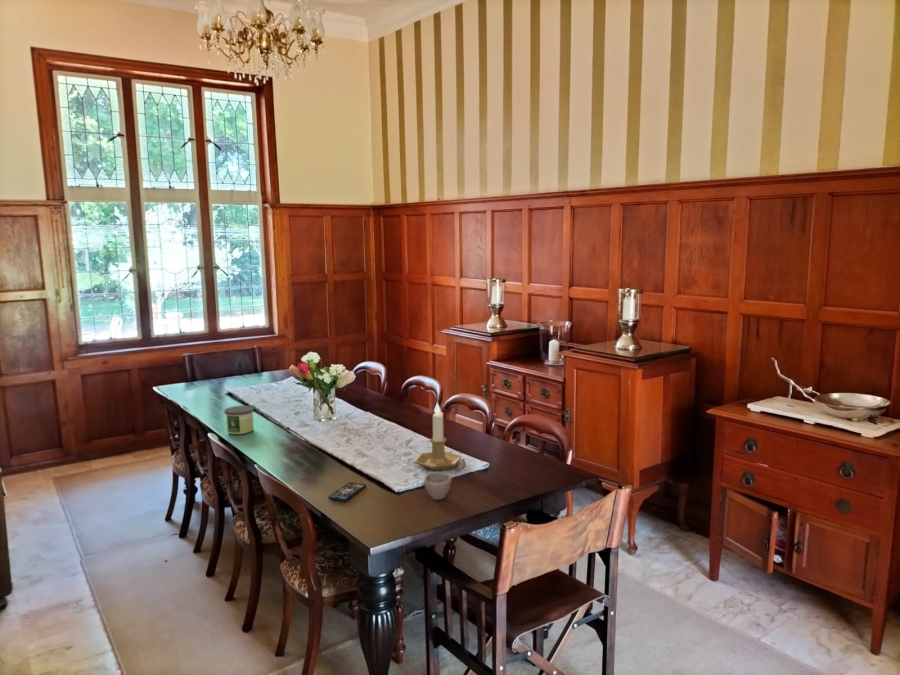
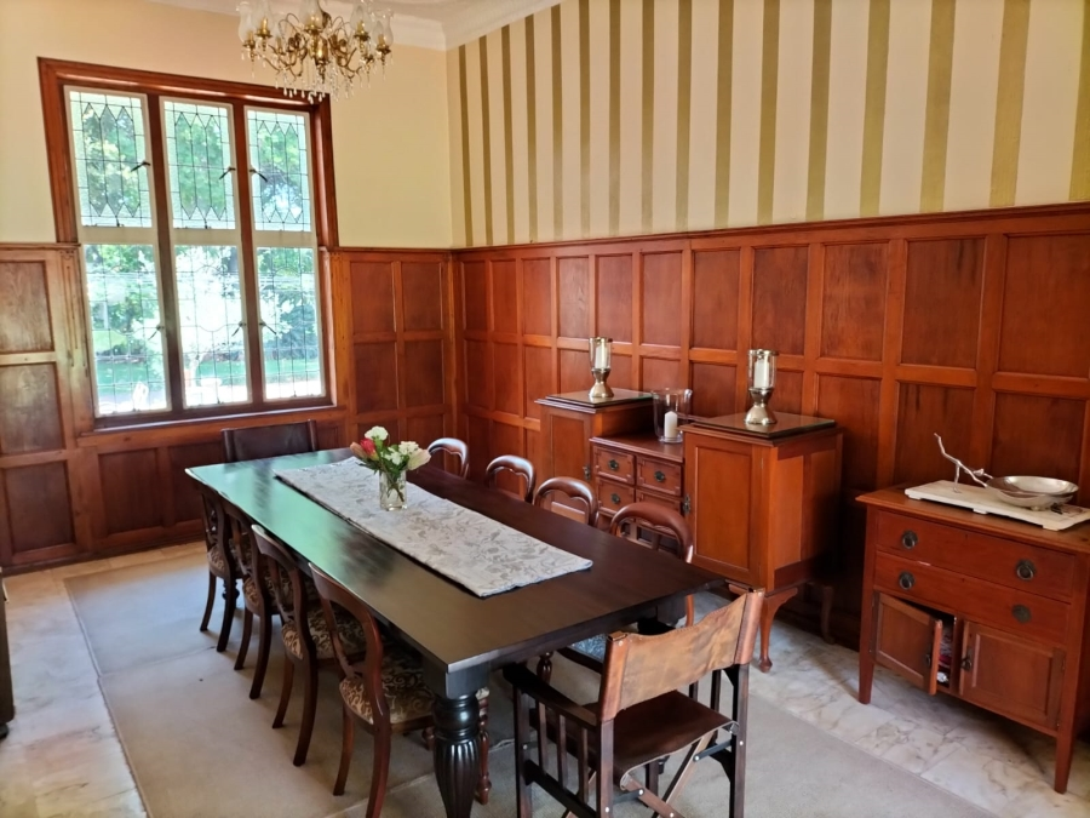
- candle (239, 420)
- candlestick (442, 434)
- smartphone (347, 491)
- cup (435, 485)
